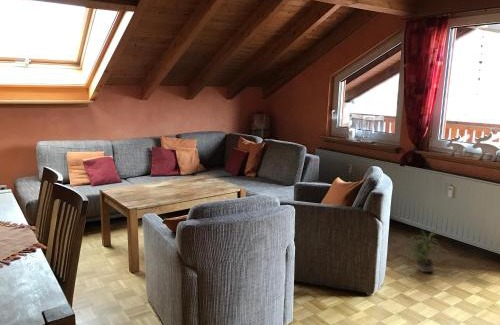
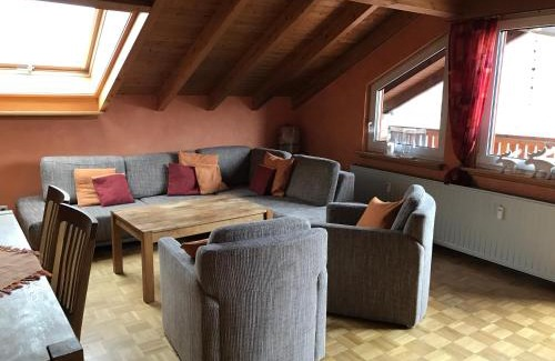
- potted plant (426, 250)
